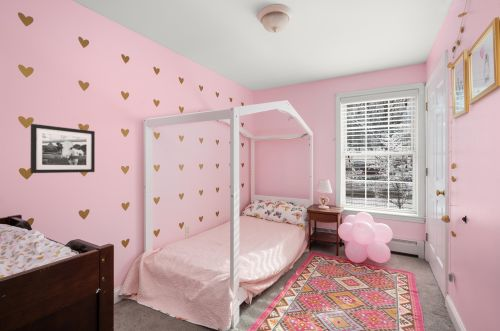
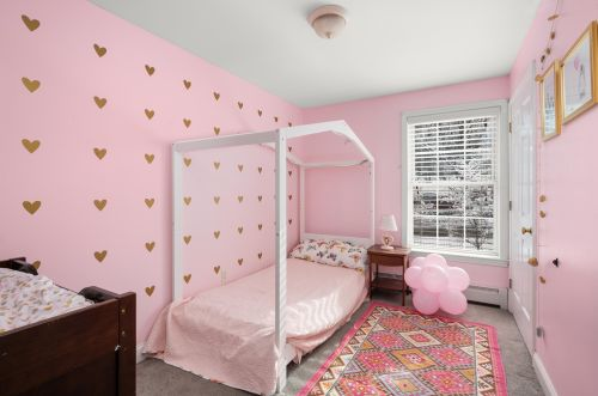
- picture frame (65, 150)
